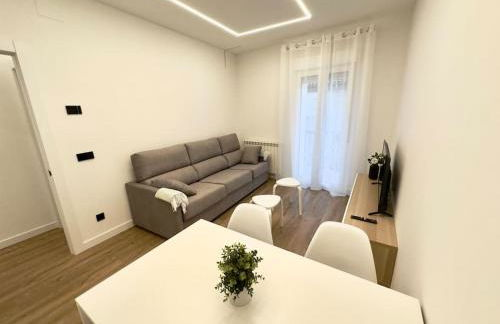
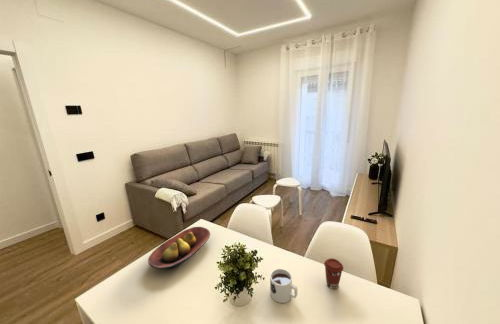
+ mug (283, 285)
+ coffee cup (333, 273)
+ fruit bowl (182, 245)
